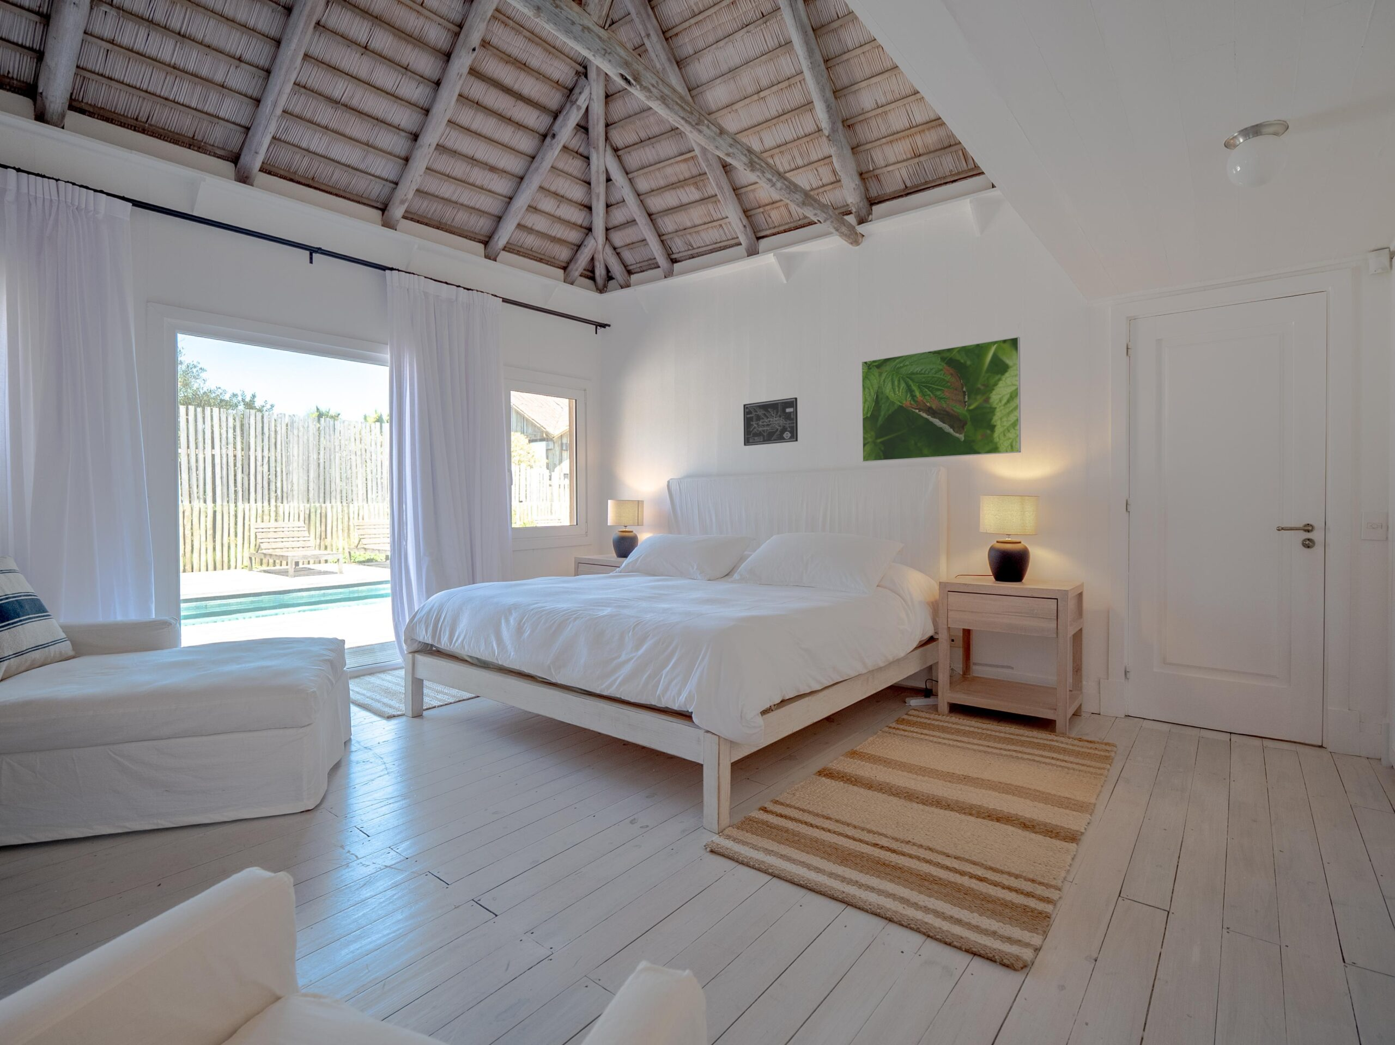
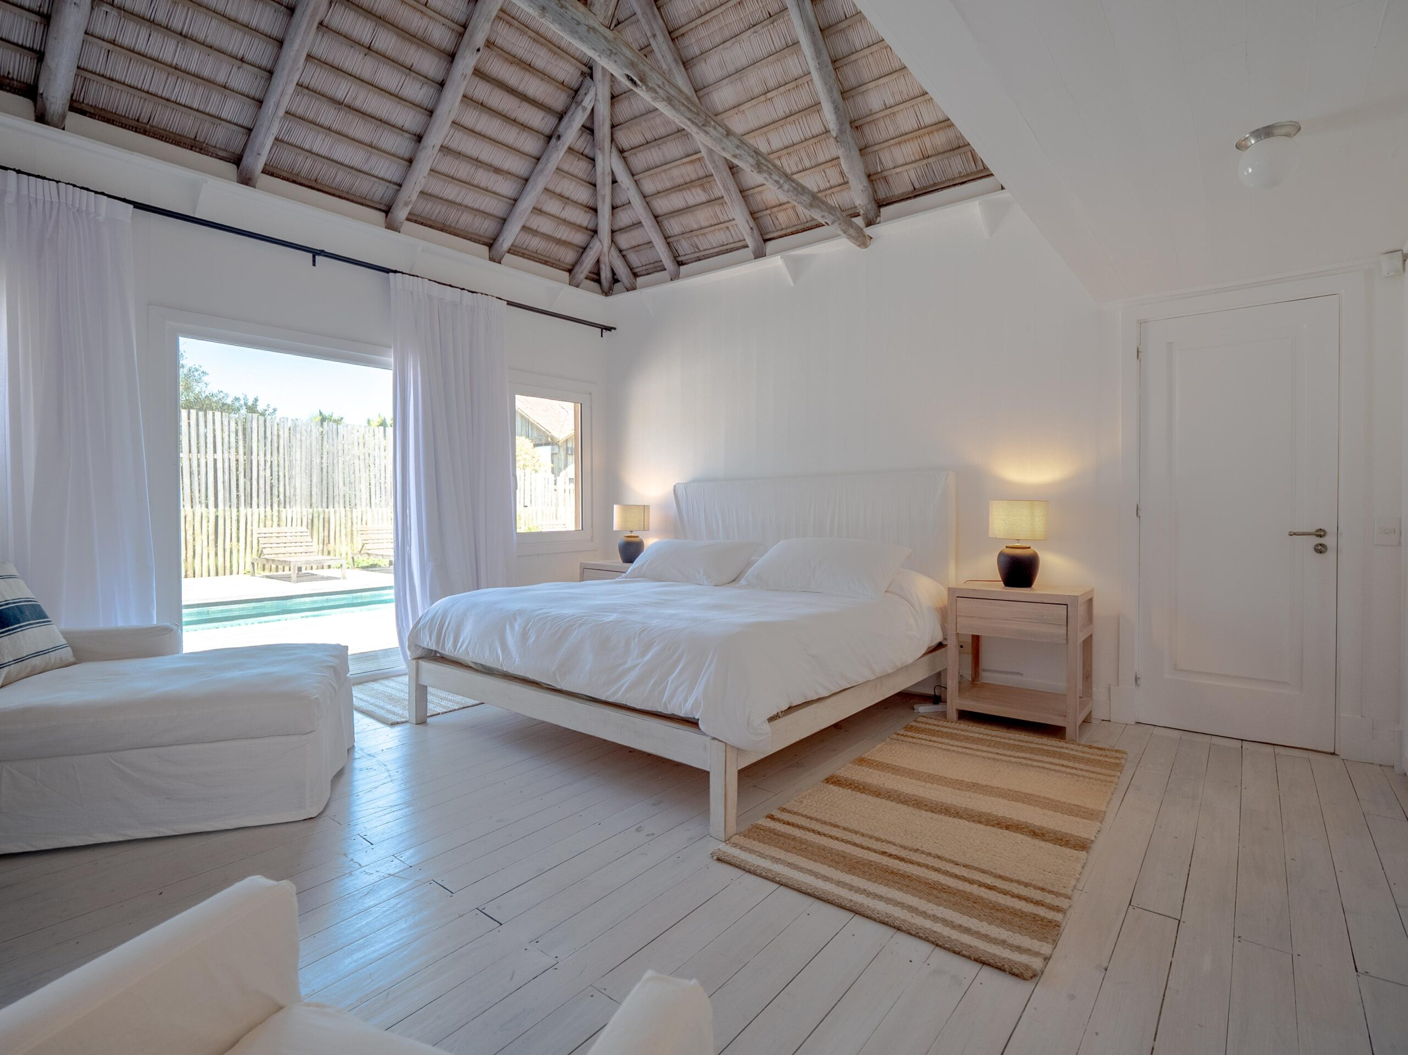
- wall art (769, 423)
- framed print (936, 404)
